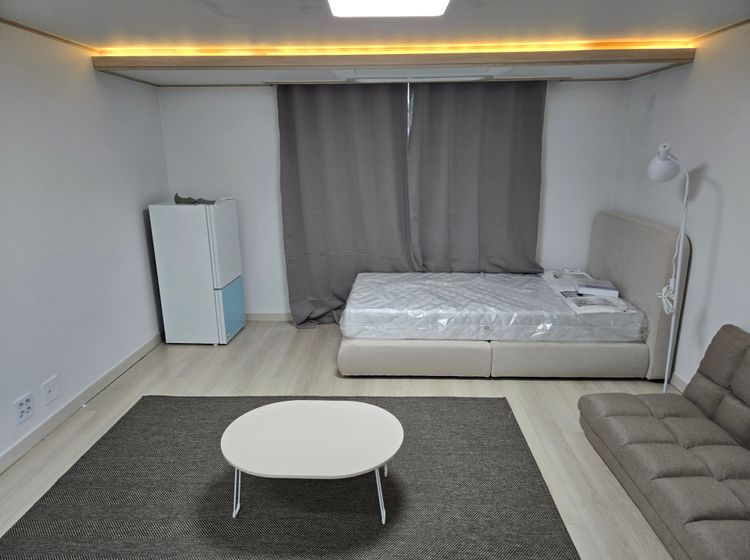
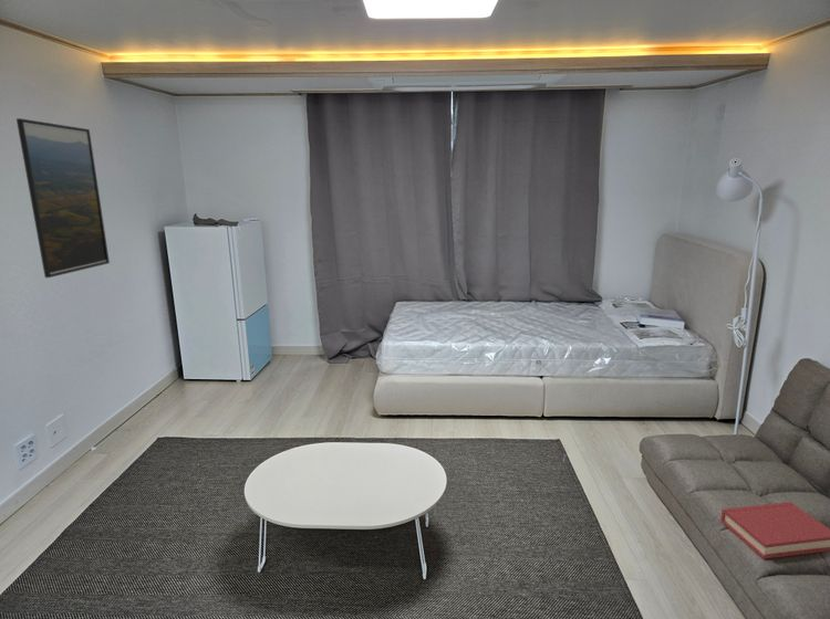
+ hardback book (777, 527)
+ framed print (68, 199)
